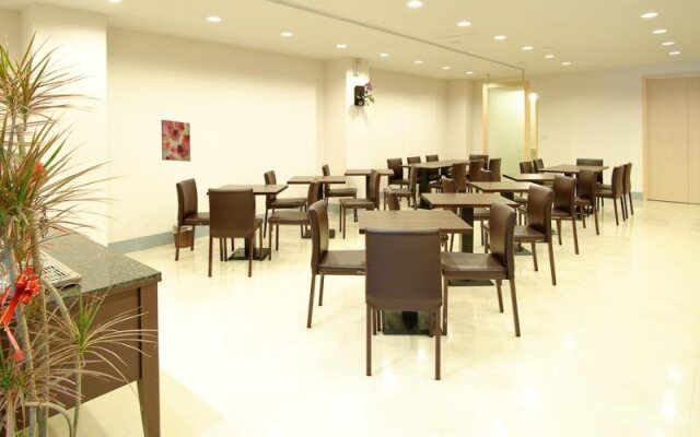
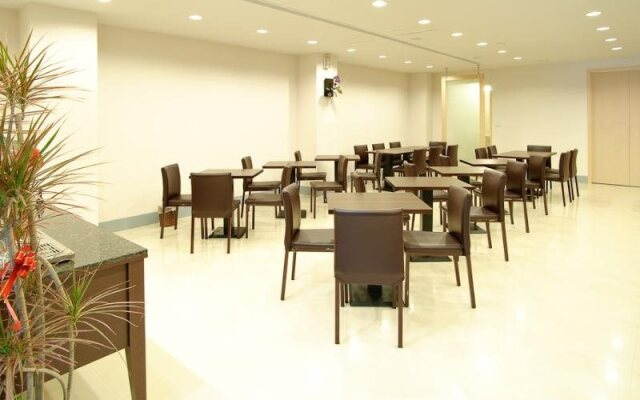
- wall art (176, 141)
